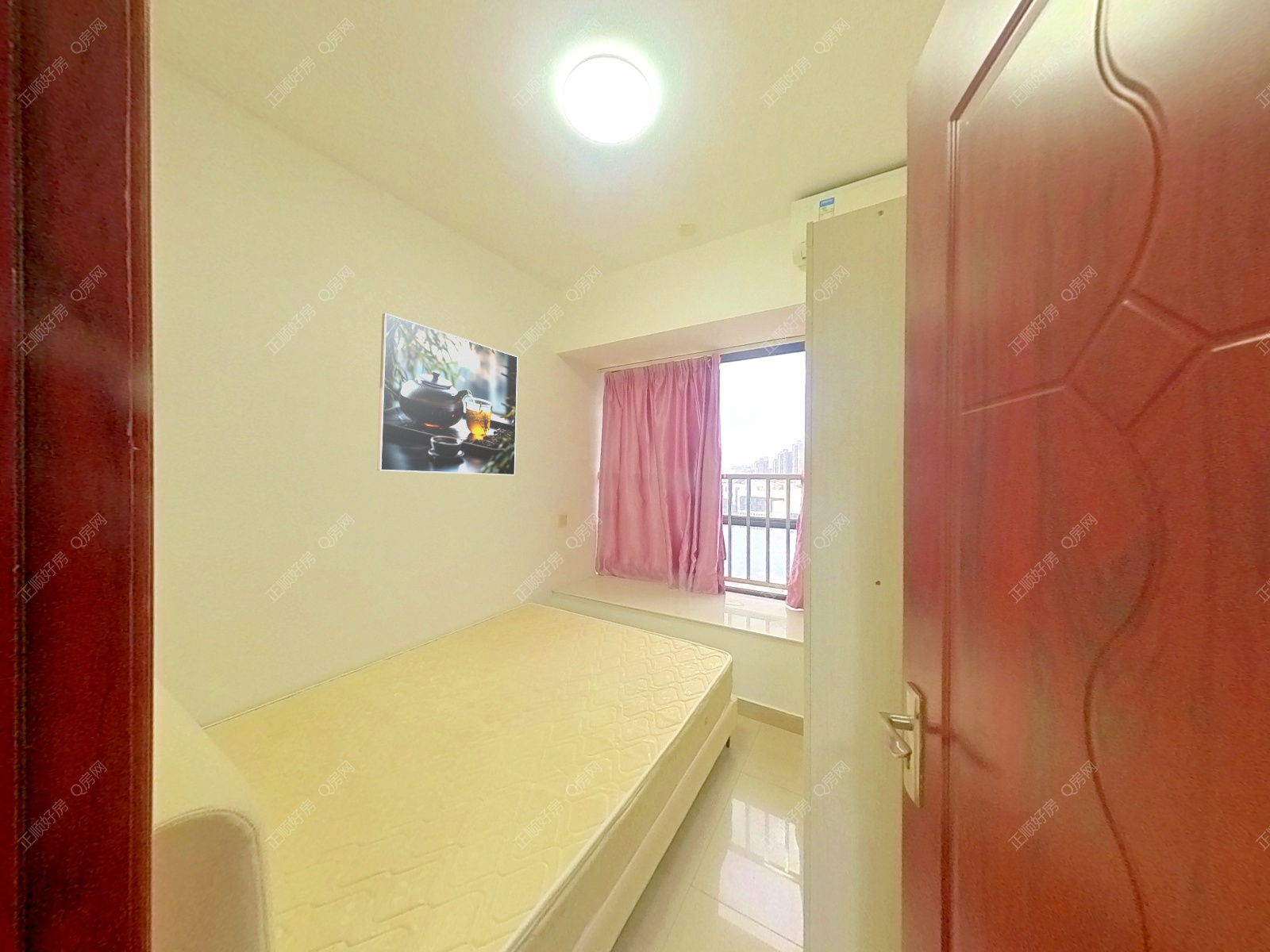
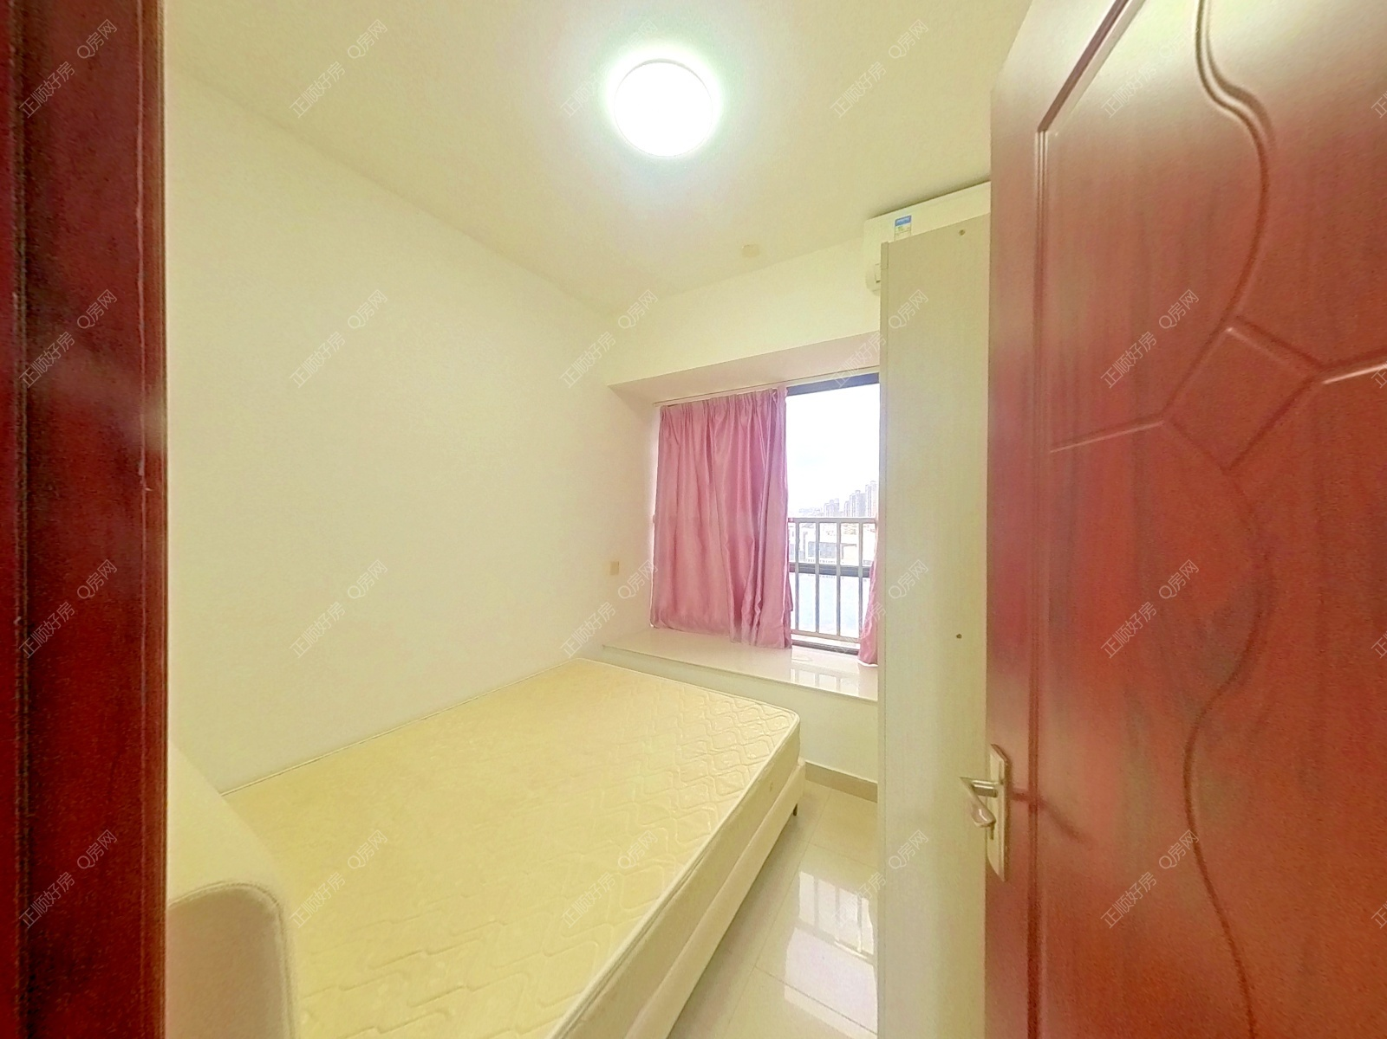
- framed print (457, 405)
